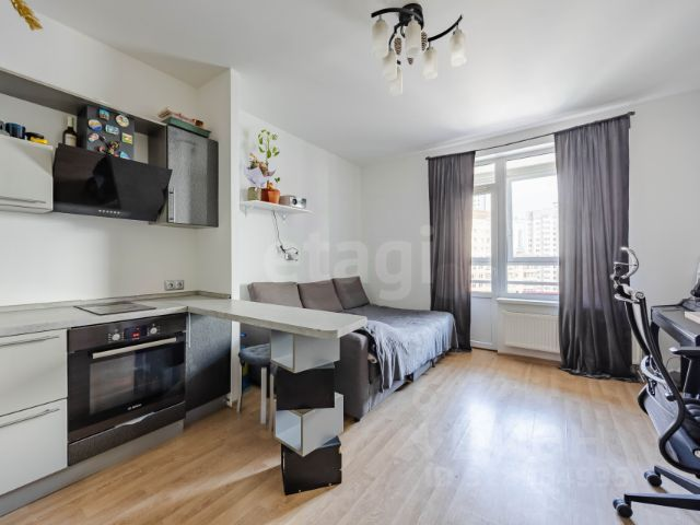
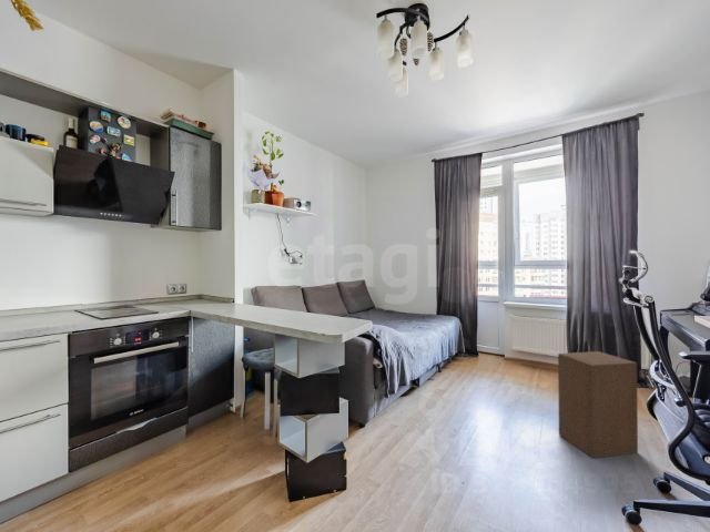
+ speaker (596, 400)
